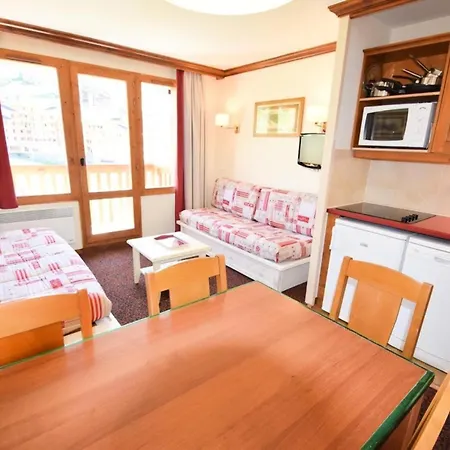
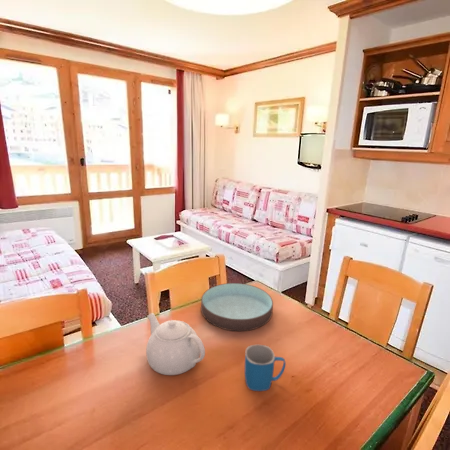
+ teapot (174, 340)
+ bowl (236, 305)
+ mug (264, 367)
